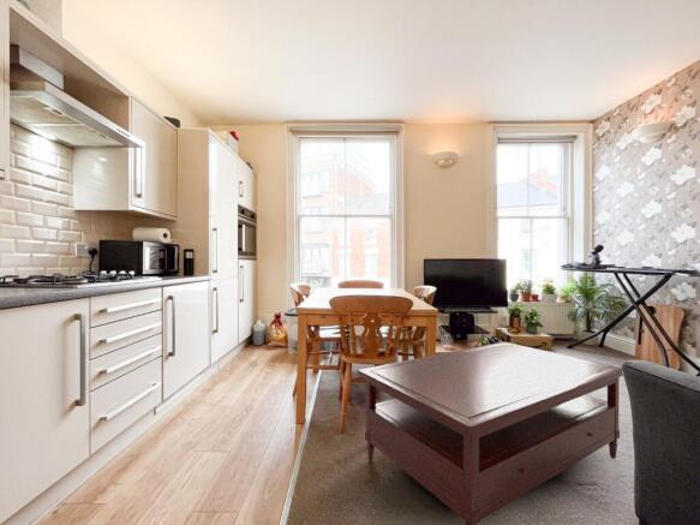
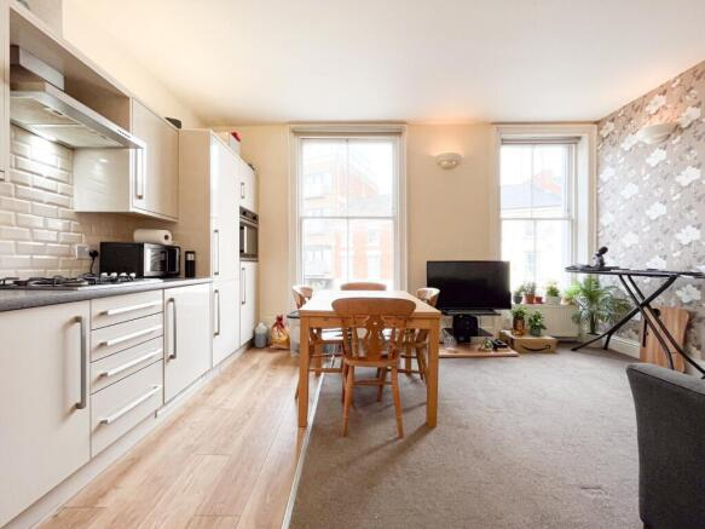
- coffee table (492, 413)
